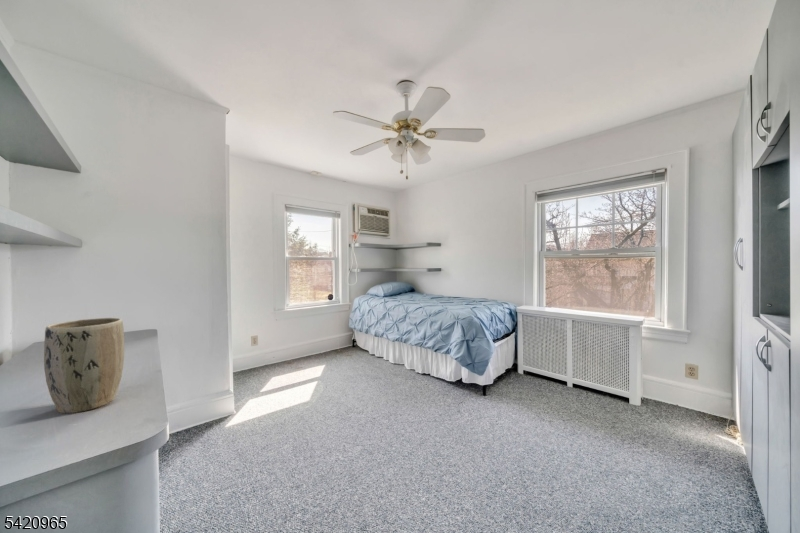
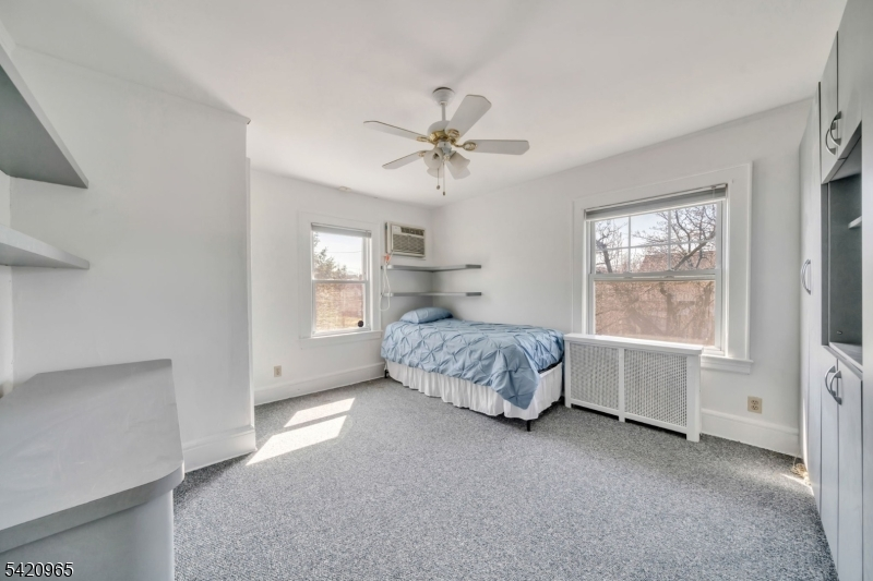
- plant pot (87, 363)
